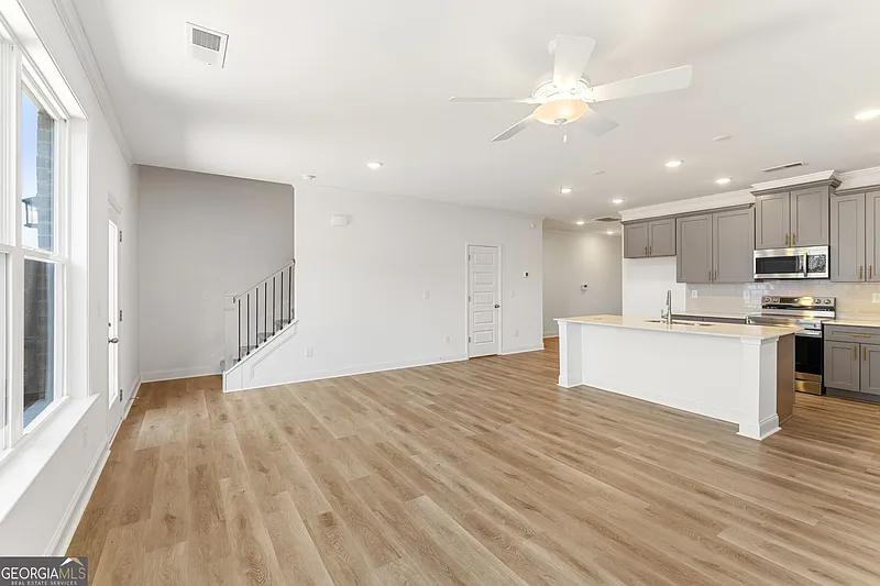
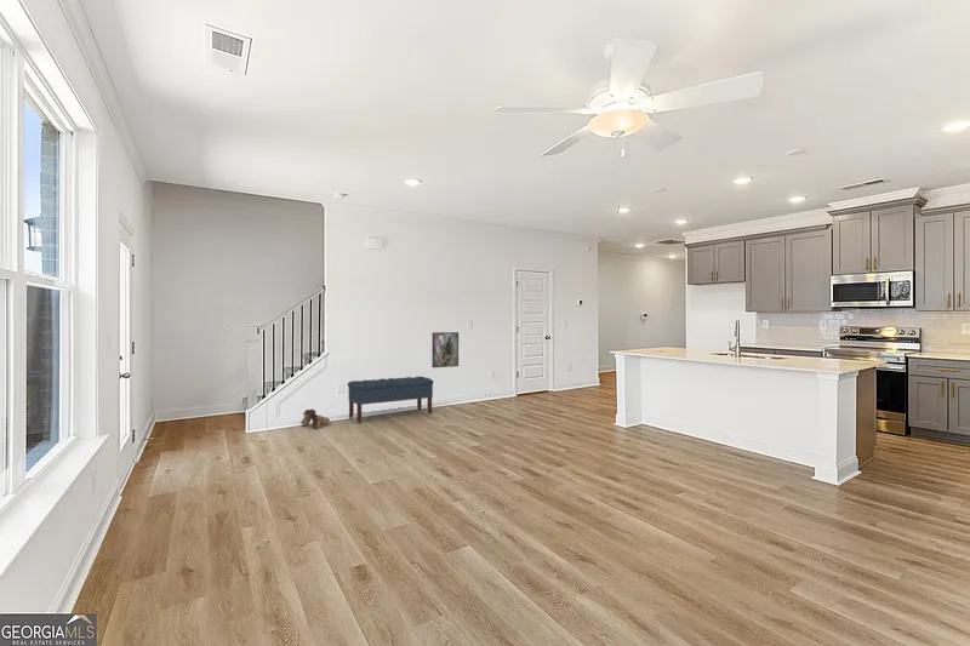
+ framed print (445, 349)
+ bench (390, 396)
+ boots (315, 417)
